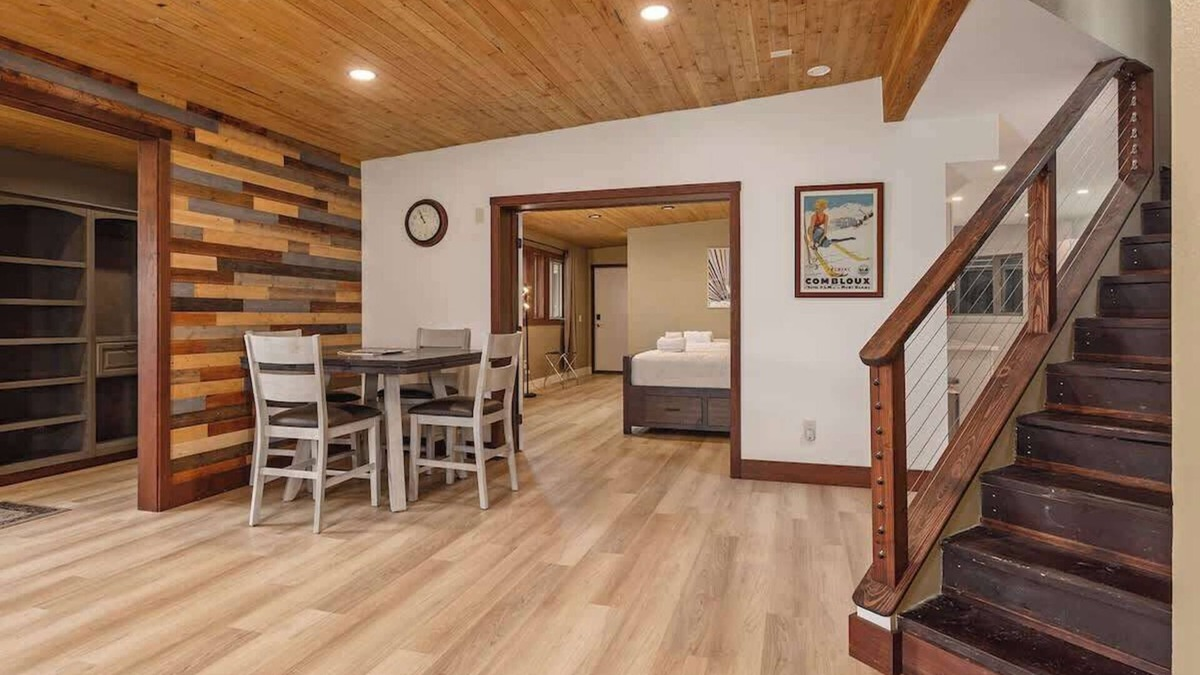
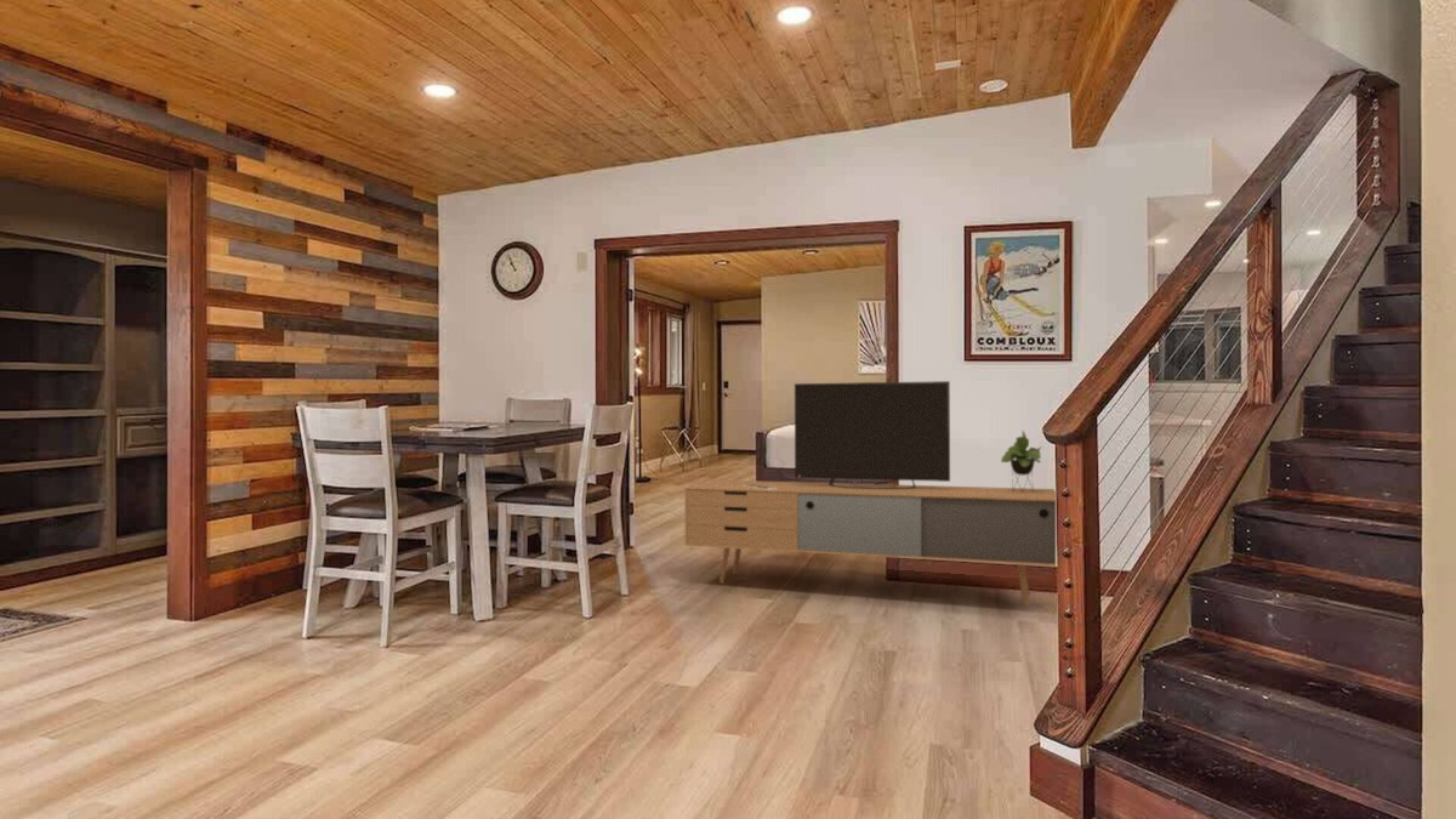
+ media console (868, 485)
